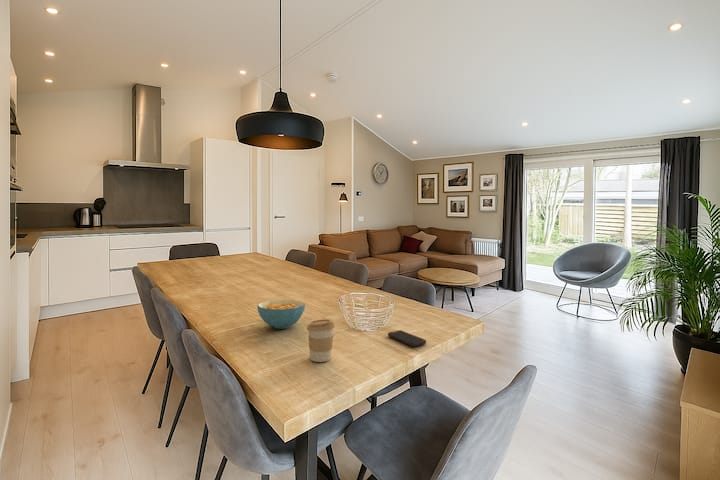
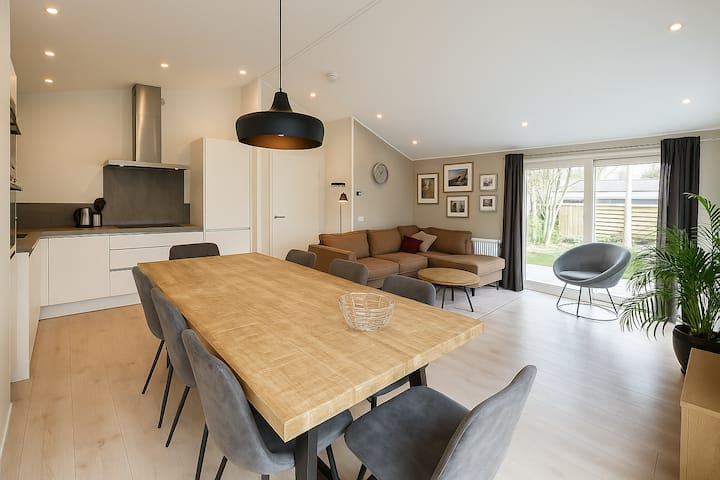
- coffee cup (320, 339)
- cereal bowl (281, 315)
- smartphone (406, 337)
